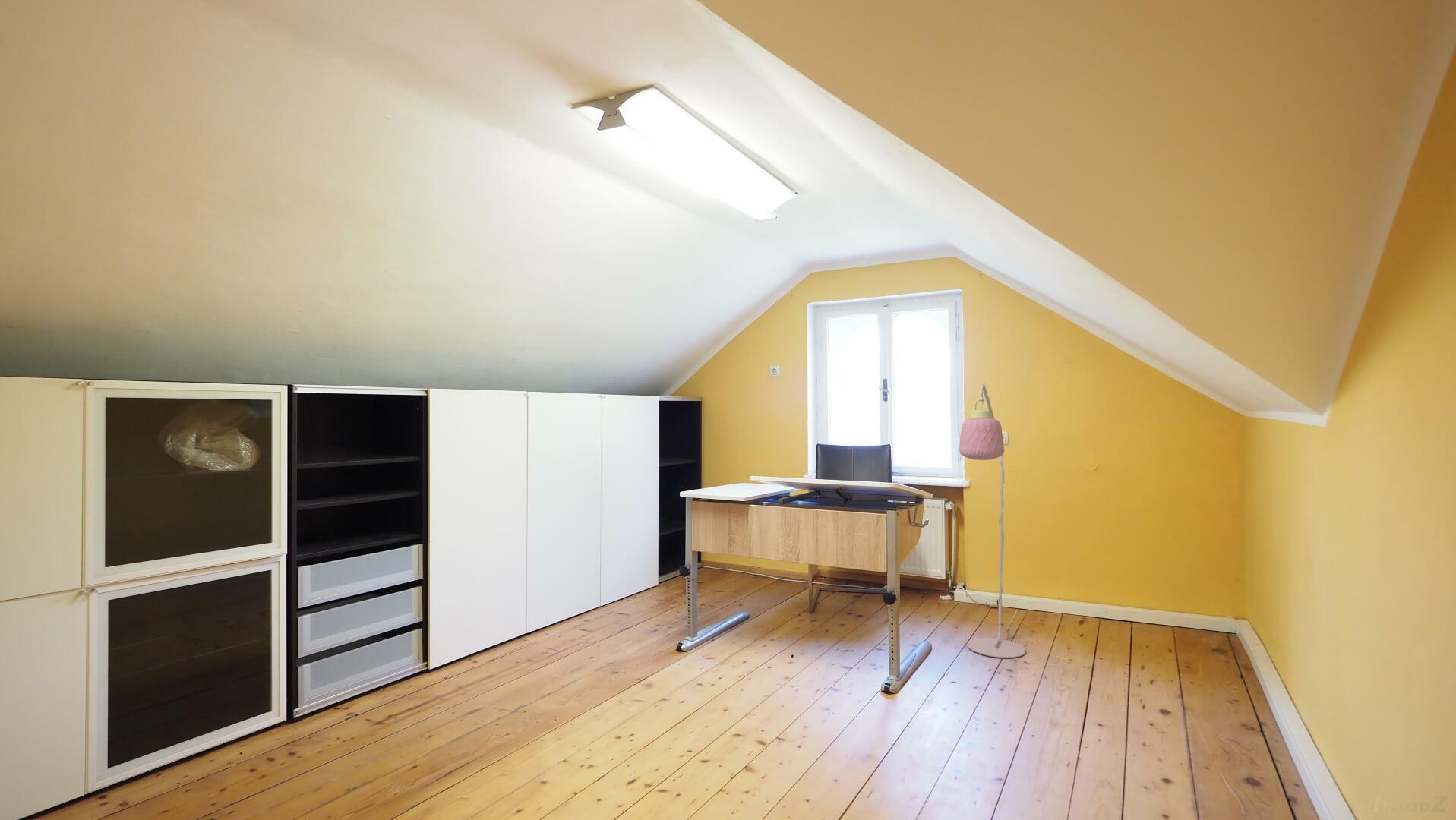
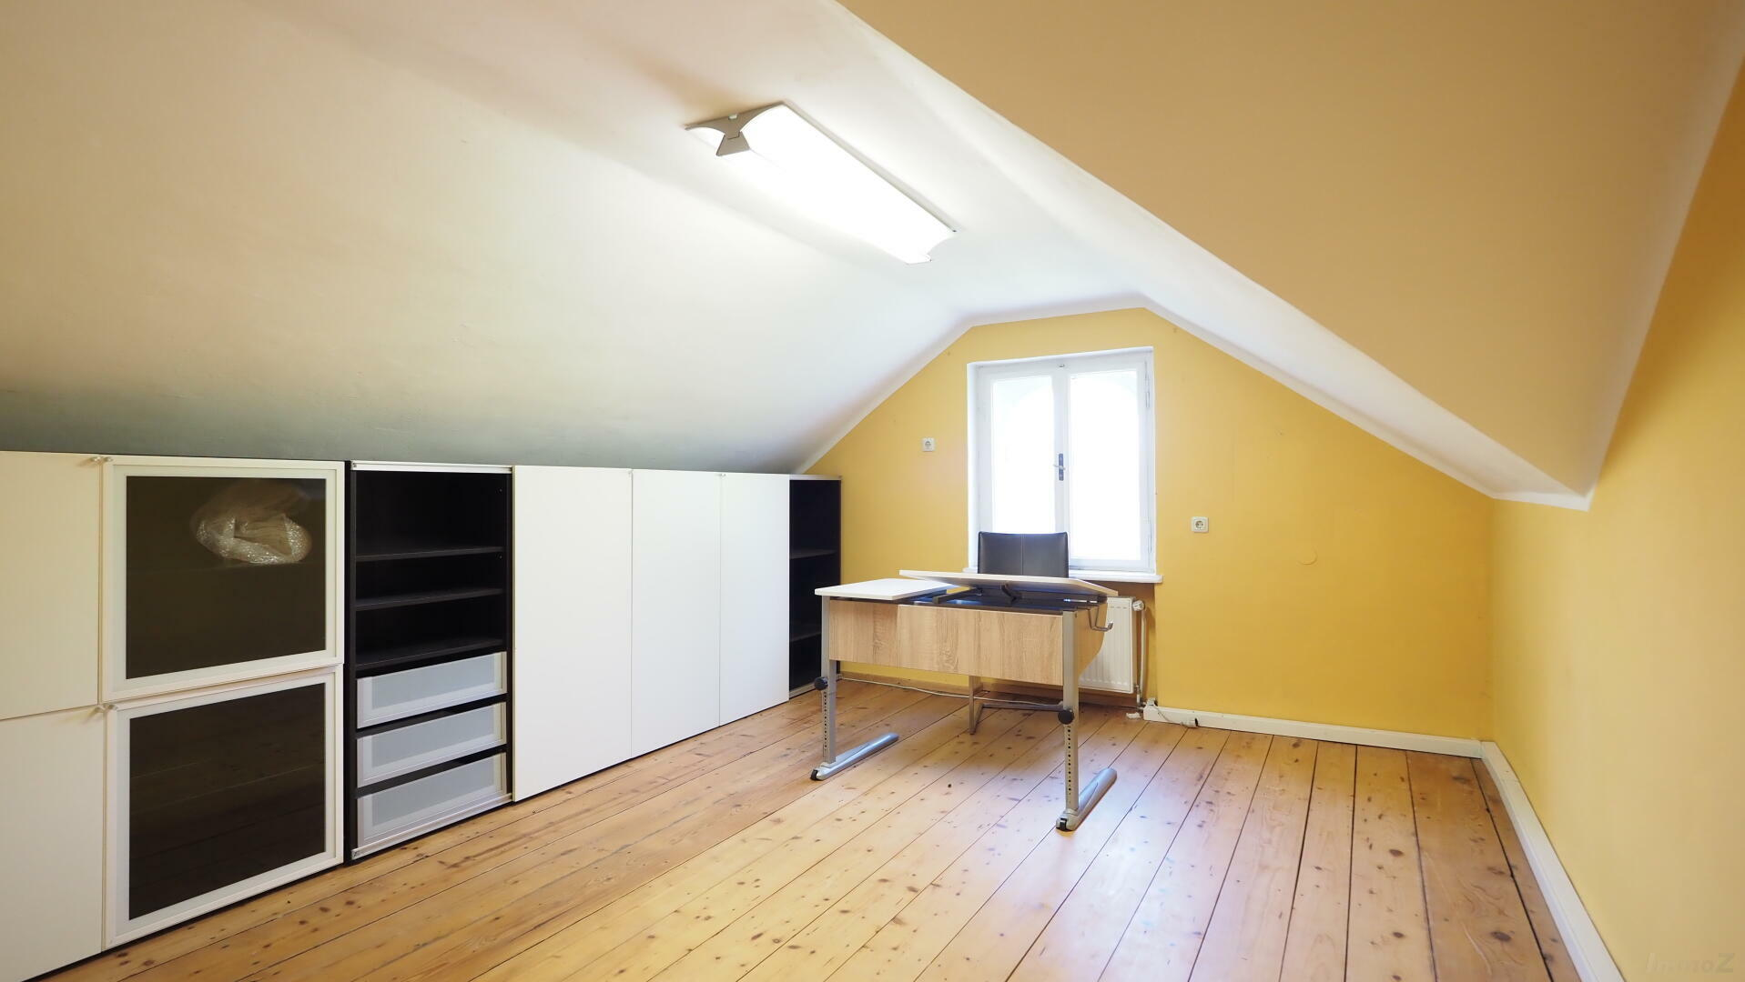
- floor lamp (1000, 512)
